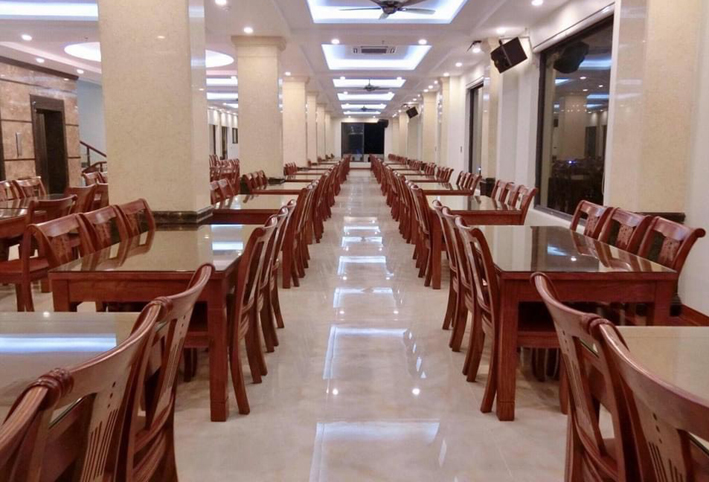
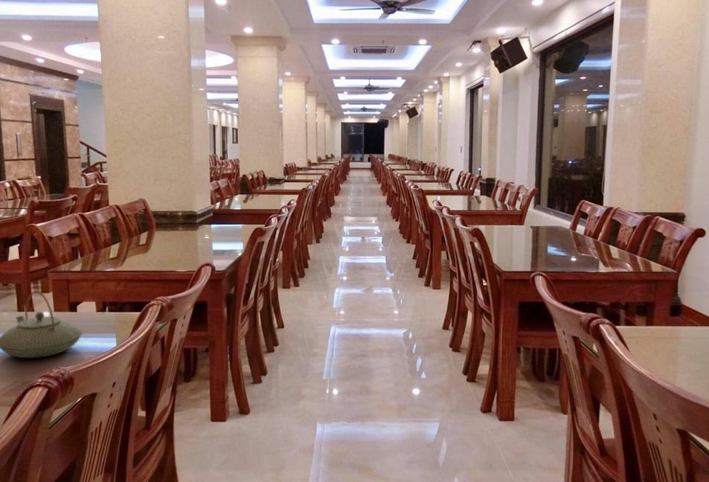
+ teapot (37, 320)
